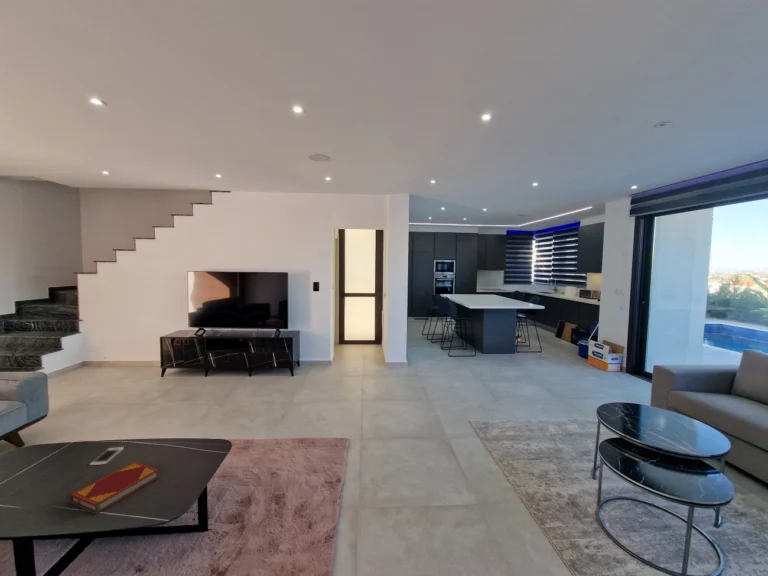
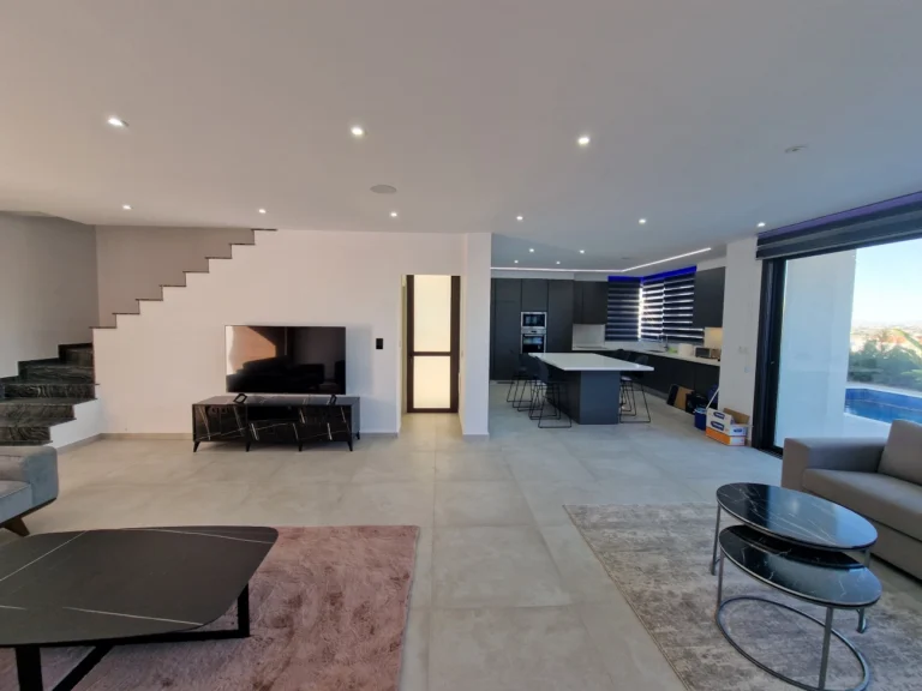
- hardback book (117, 485)
- cell phone (107, 455)
